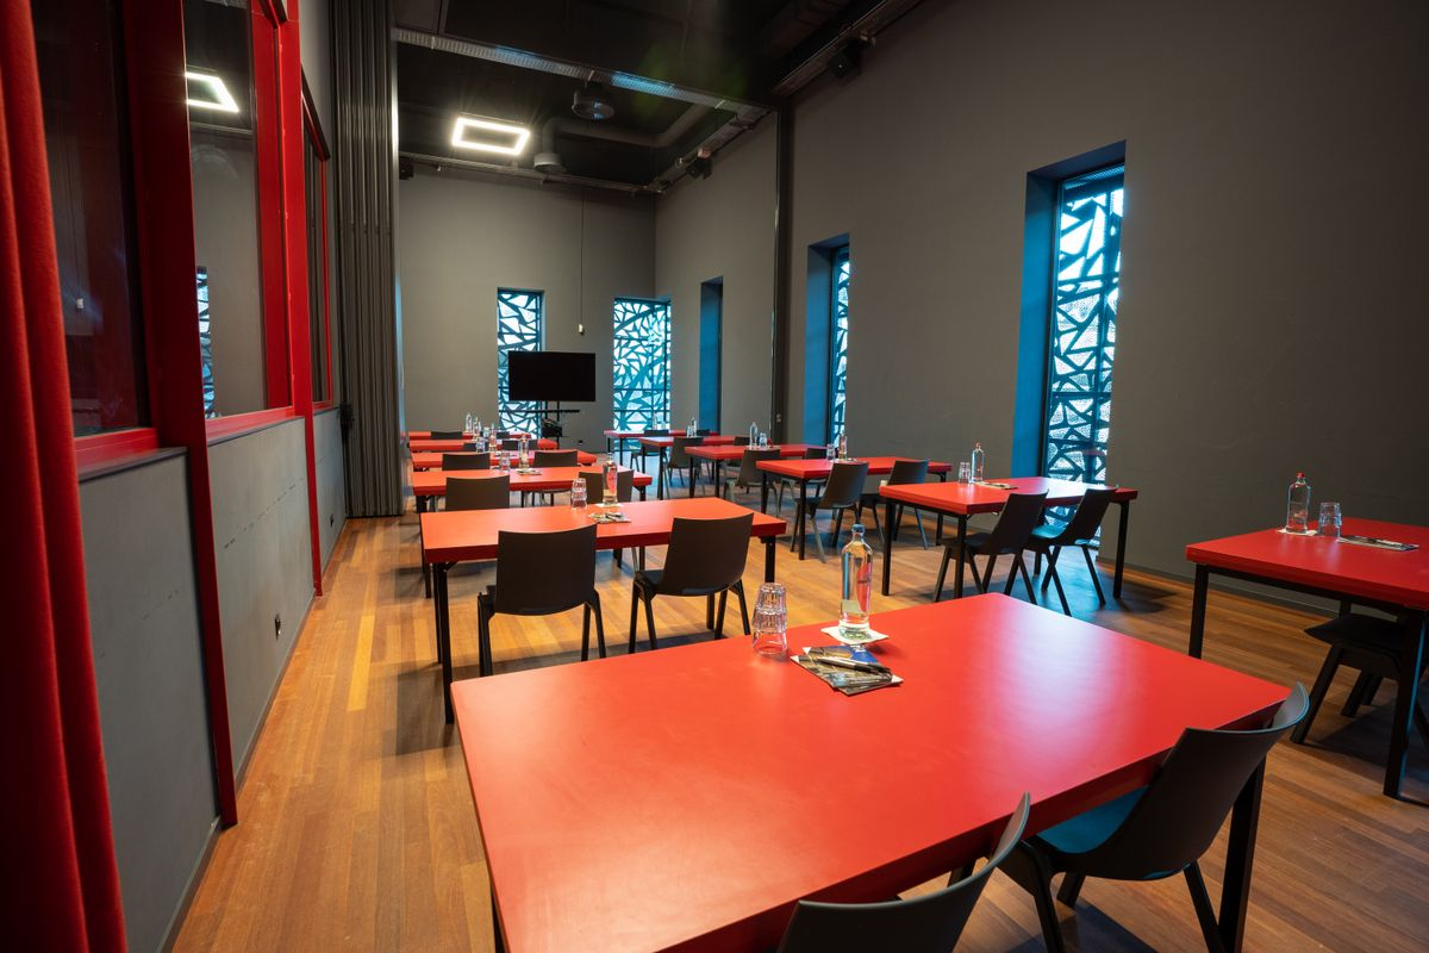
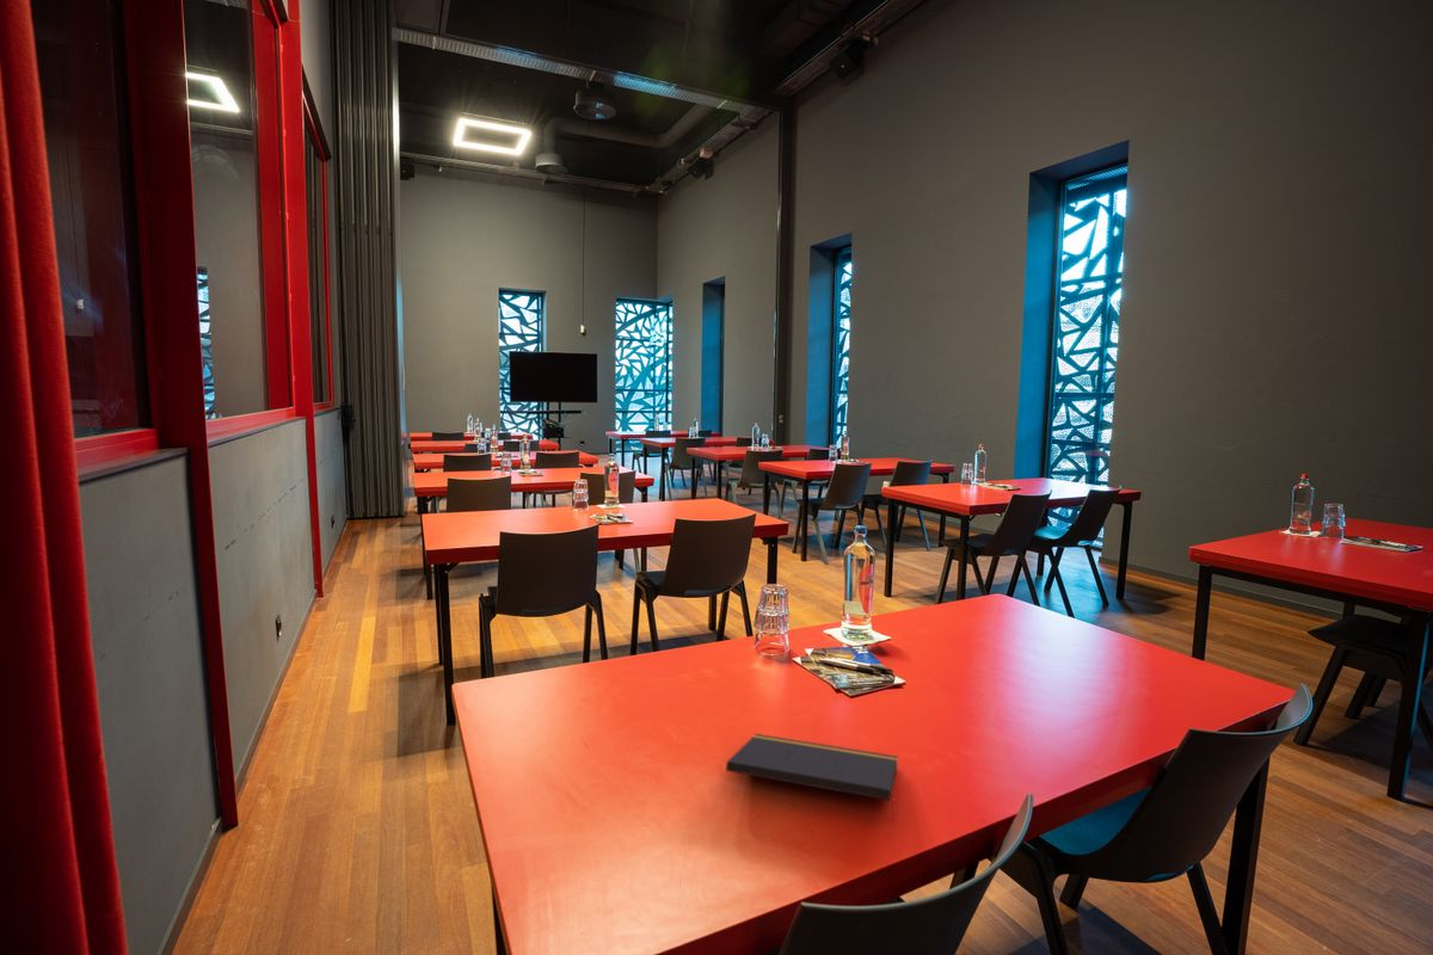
+ notepad (814, 763)
